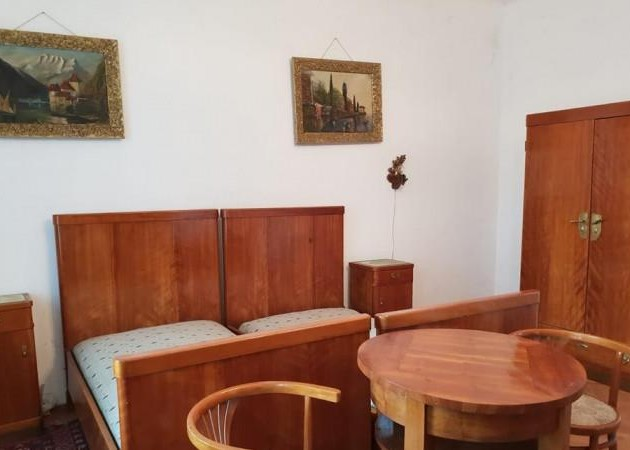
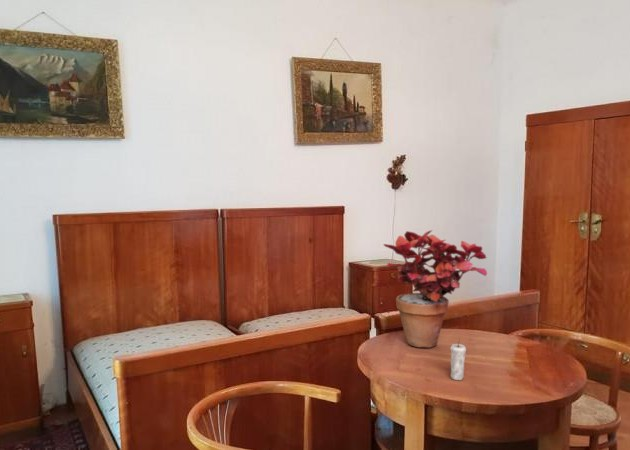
+ candle (457, 358)
+ potted plant (431, 289)
